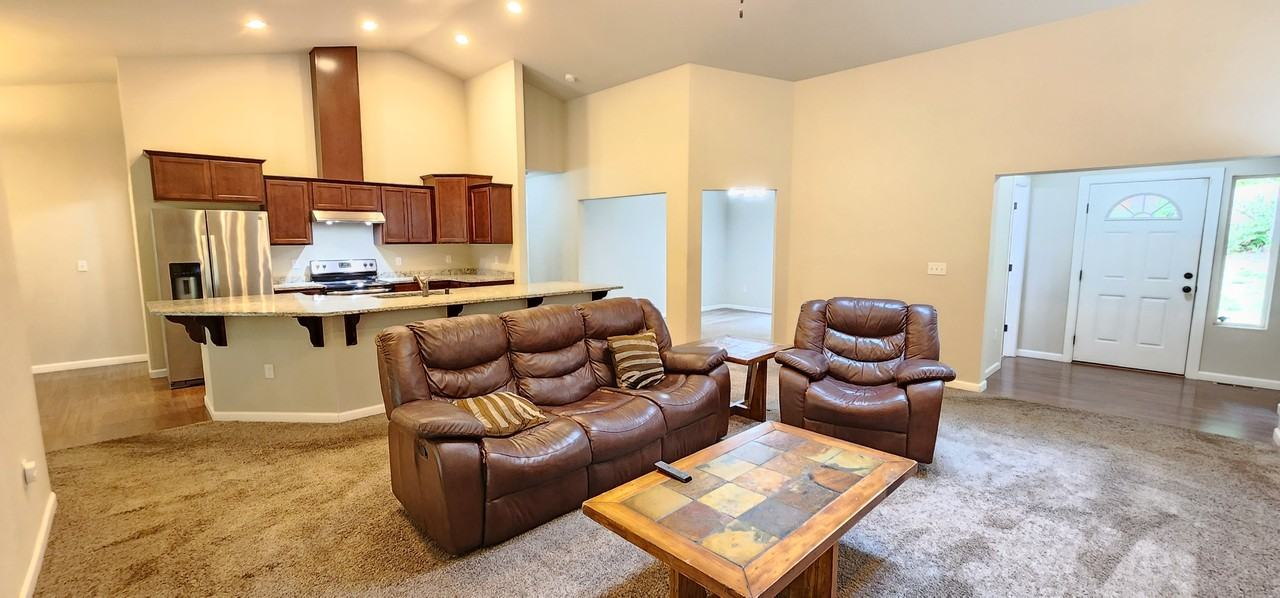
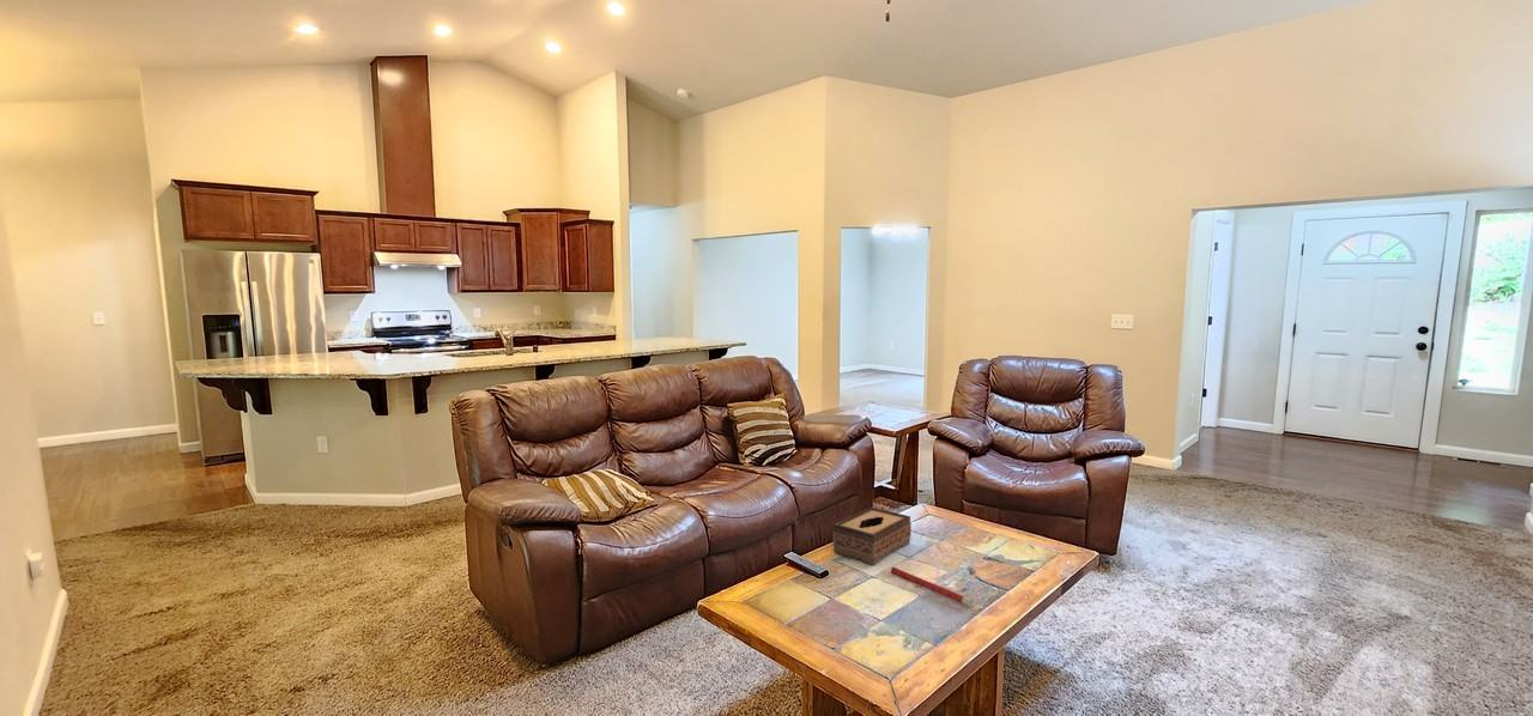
+ candle (928, 584)
+ tissue box (872, 534)
